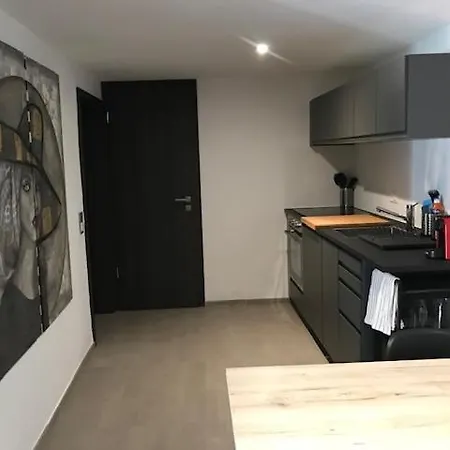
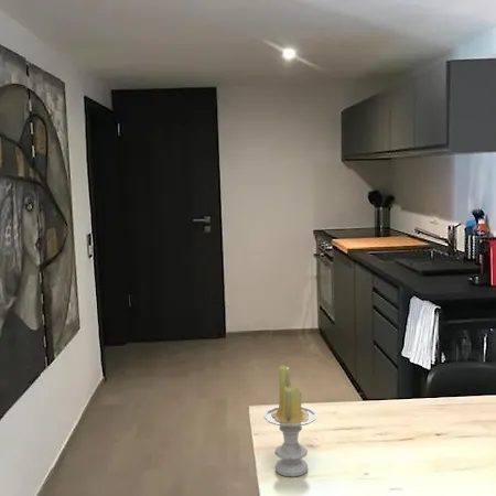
+ candle (290, 418)
